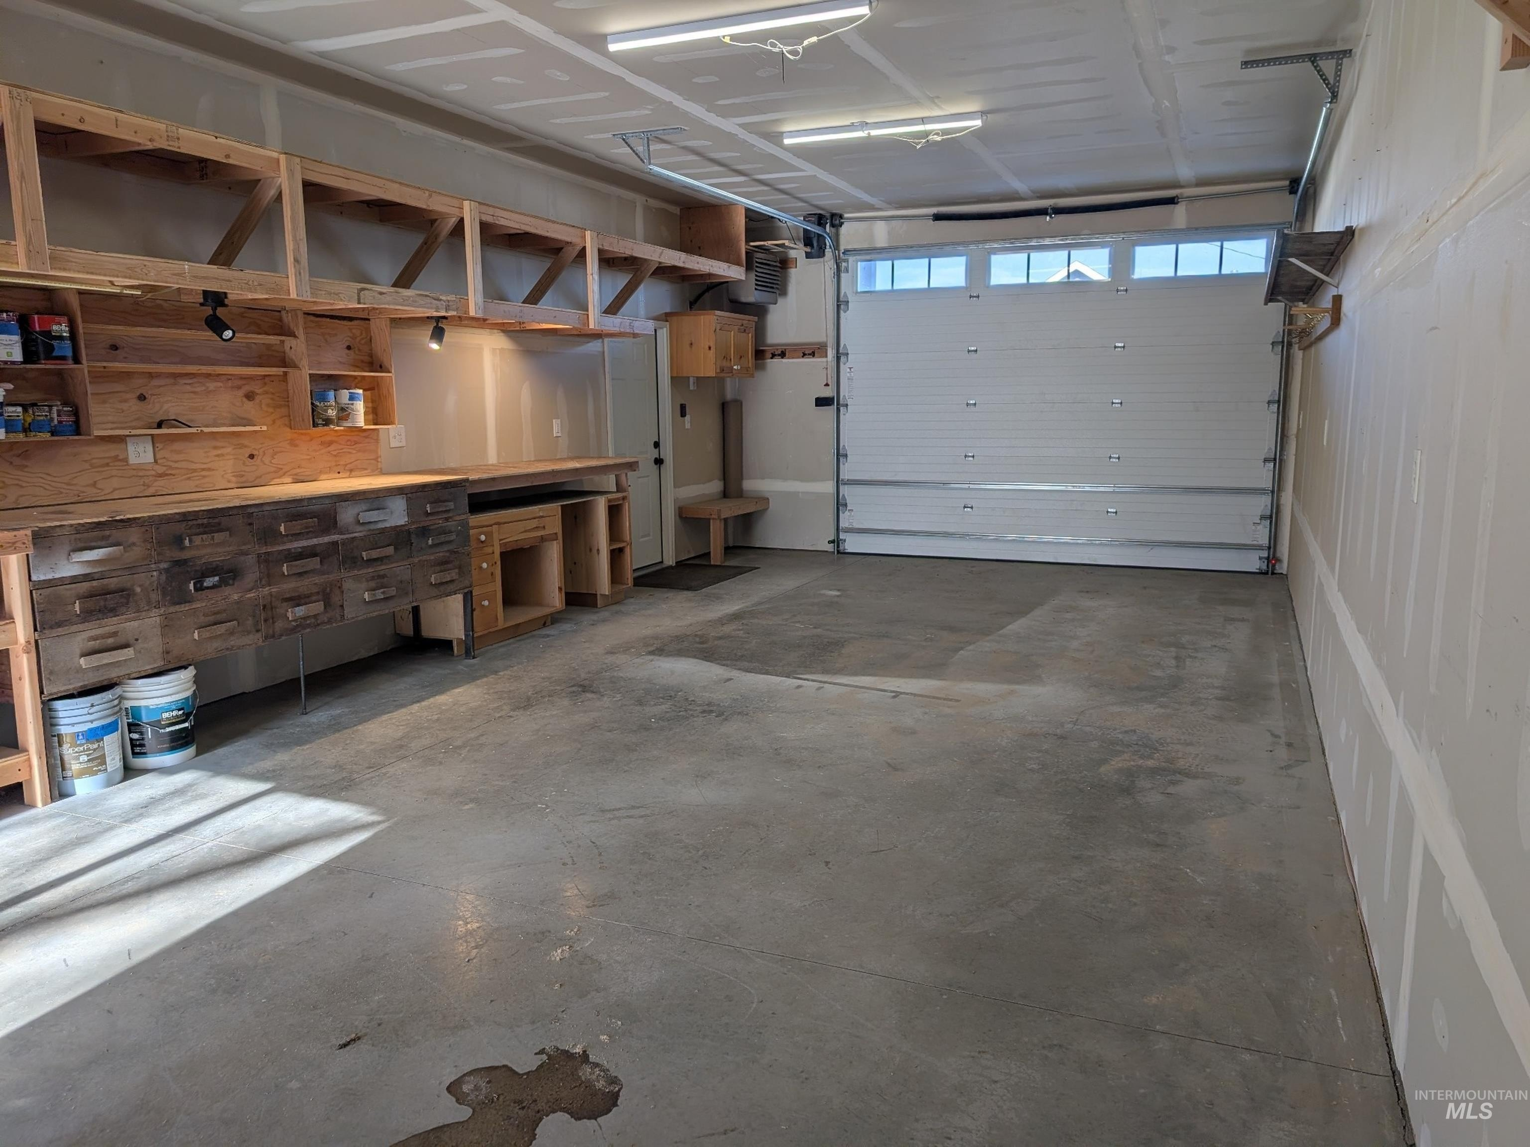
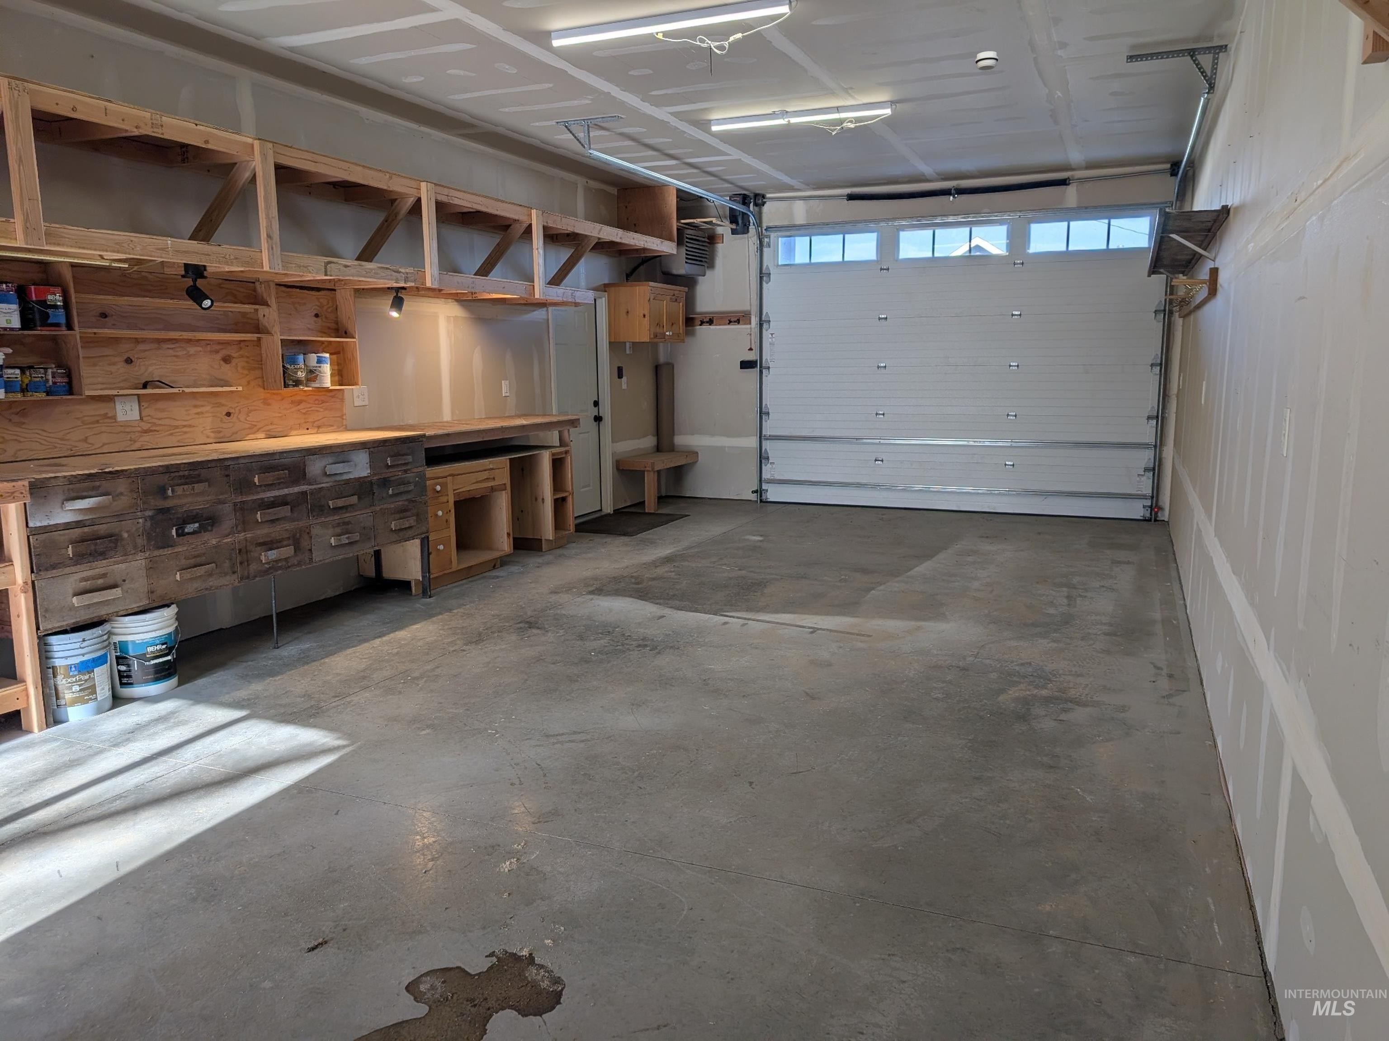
+ smoke detector (987, 61)
